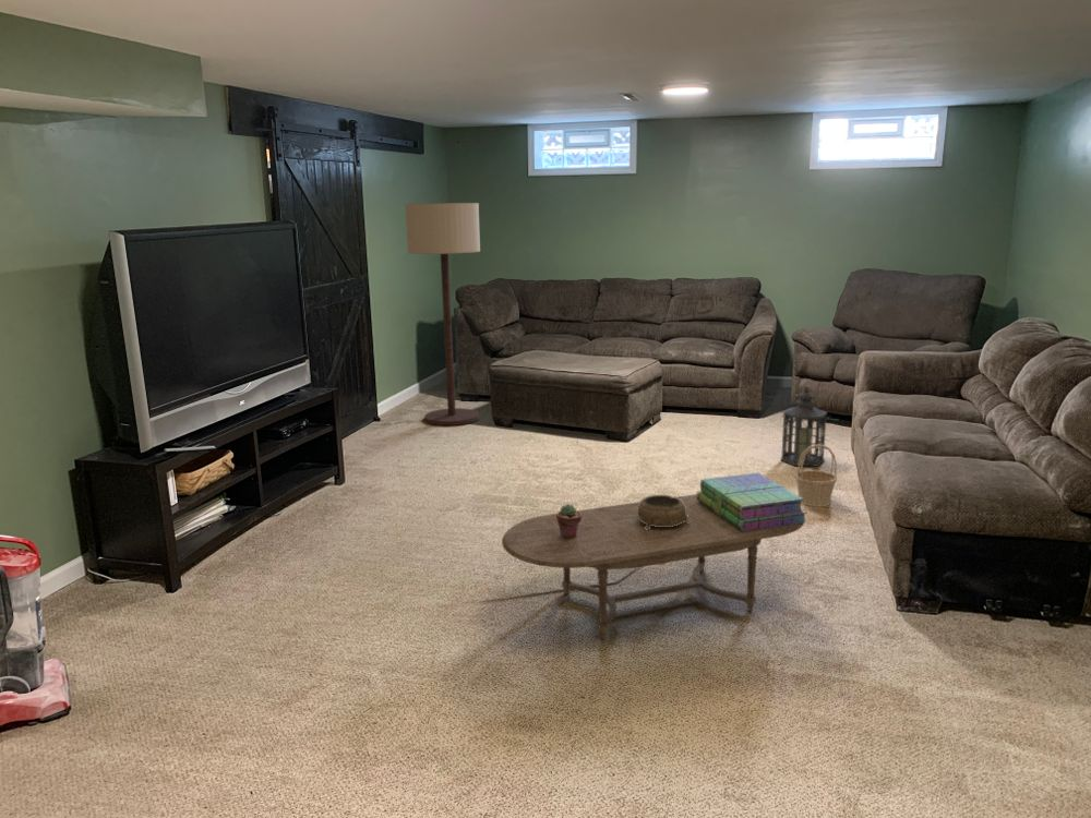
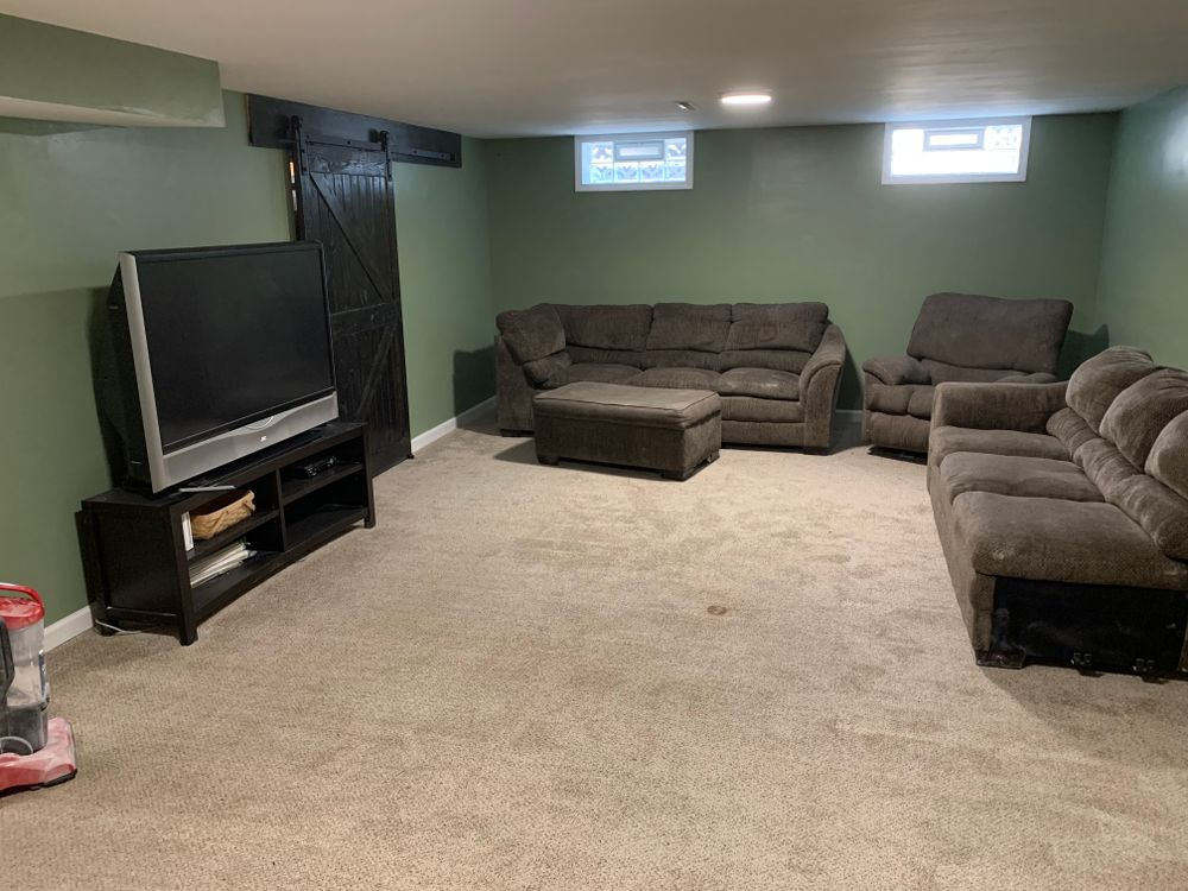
- floor lamp (446, 314)
- potted succulent (568, 519)
- coffee table (656, 562)
- basket (816, 472)
- lantern (804, 423)
- decorative bowl (660, 512)
- stack of books (750, 498)
